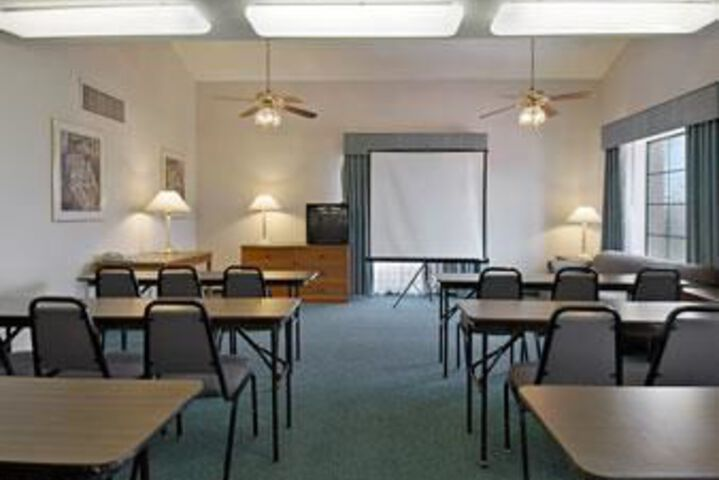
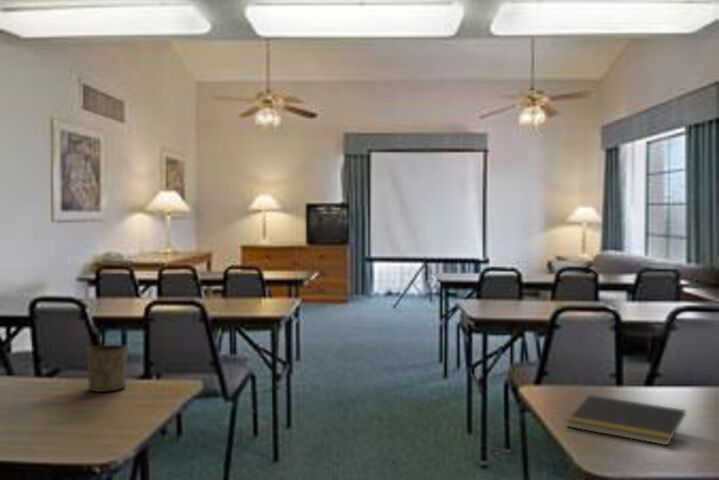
+ notepad (625, 418)
+ cup (107, 367)
